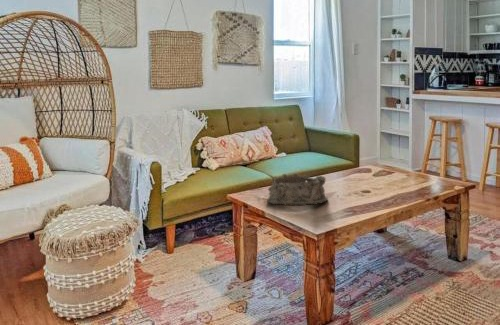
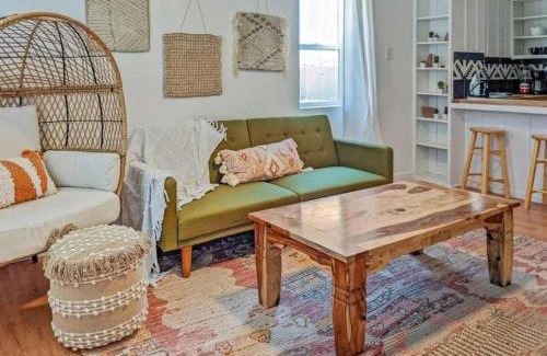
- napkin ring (297, 188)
